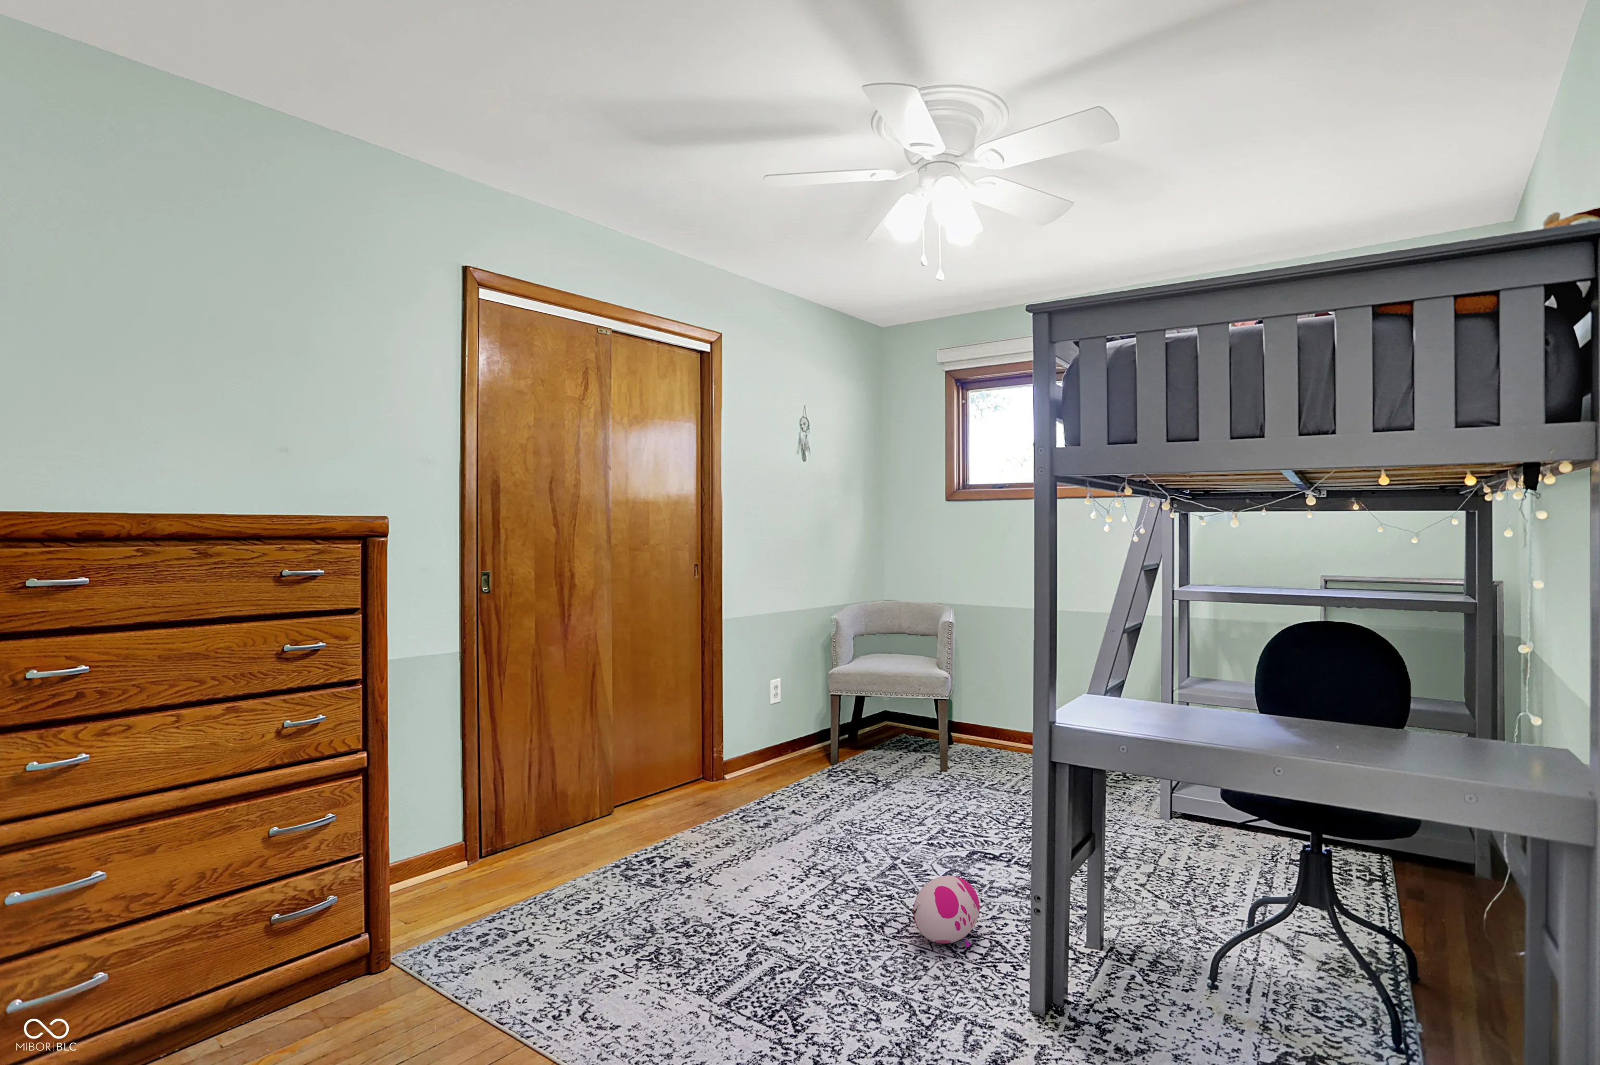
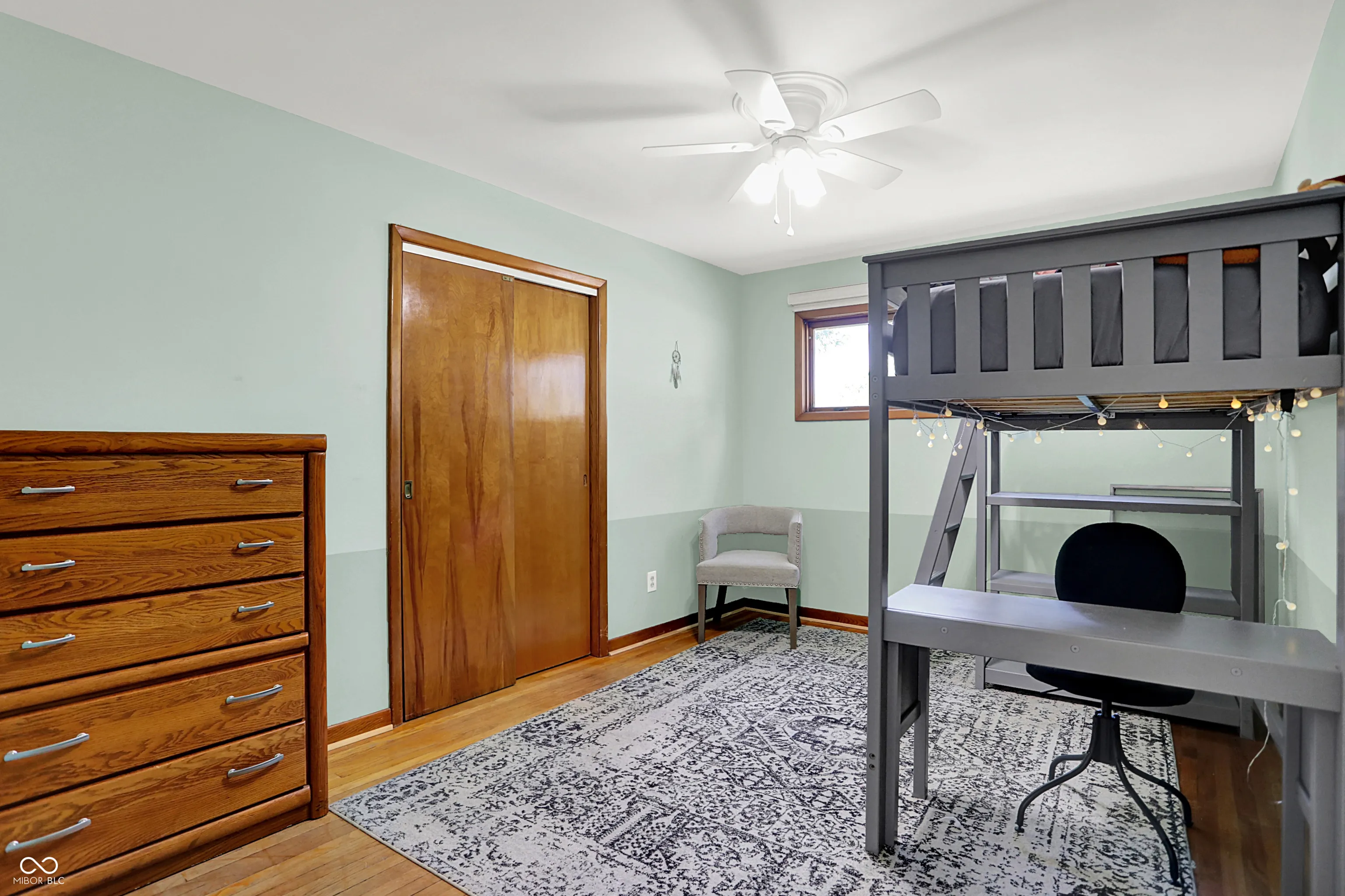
- plush toy (947, 908)
